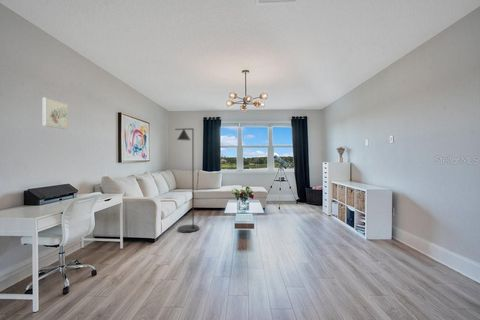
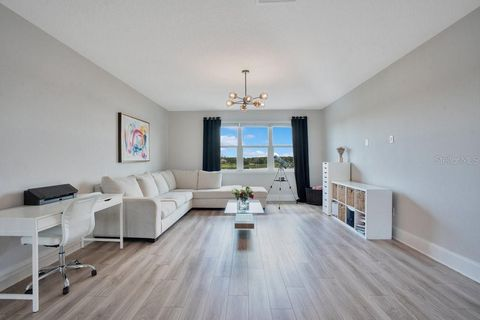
- wall art (55, 114)
- floor lamp (192, 179)
